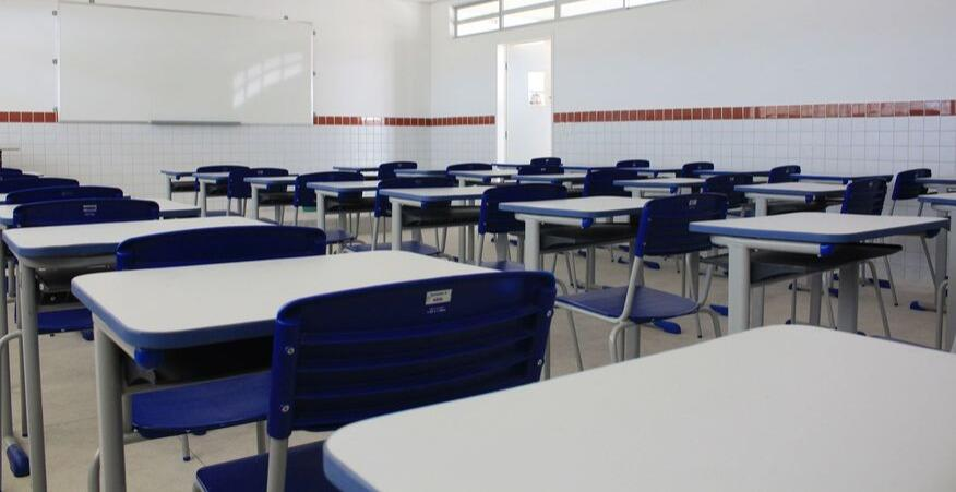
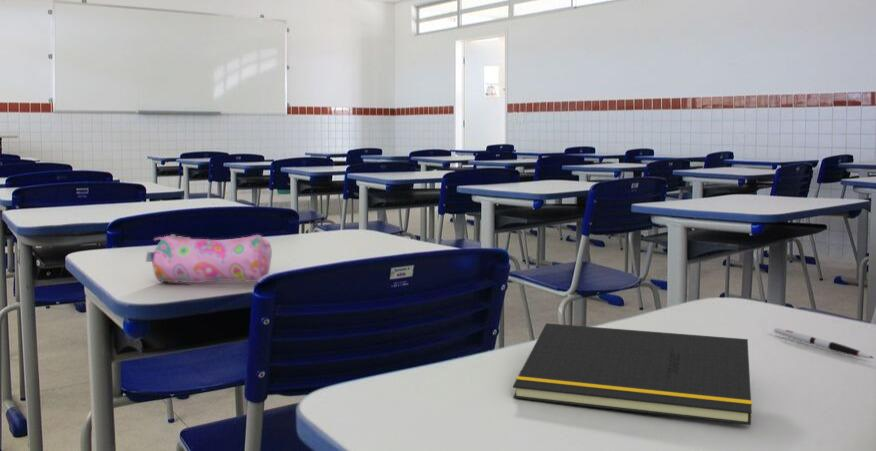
+ notepad (635, 367)
+ pen (821, 342)
+ pencil case (211, 258)
